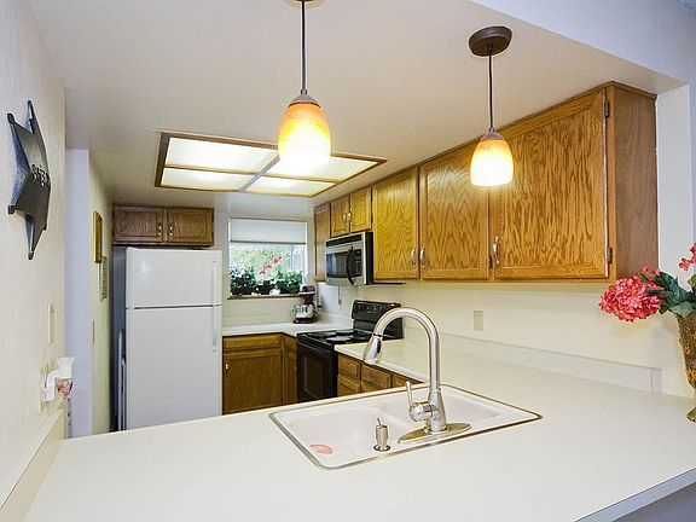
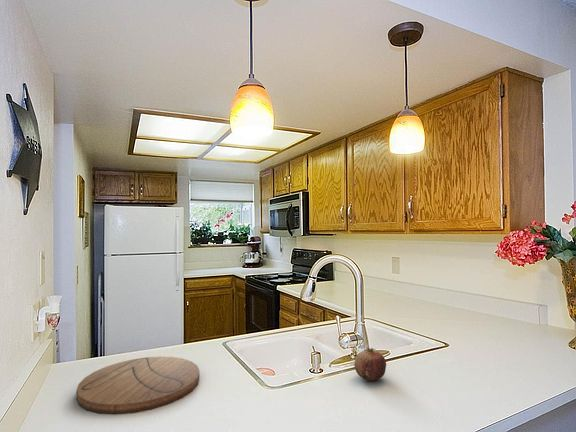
+ fruit (370, 363)
+ cutting board (141, 381)
